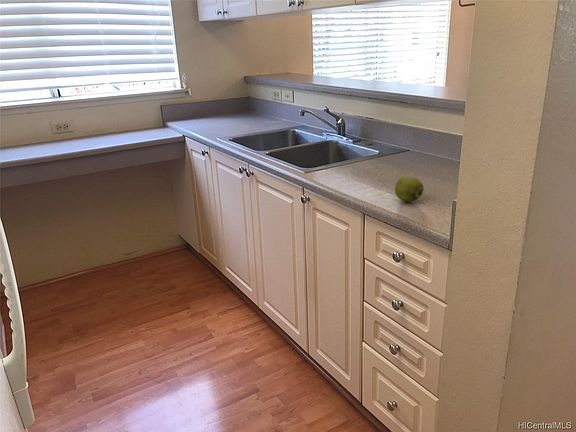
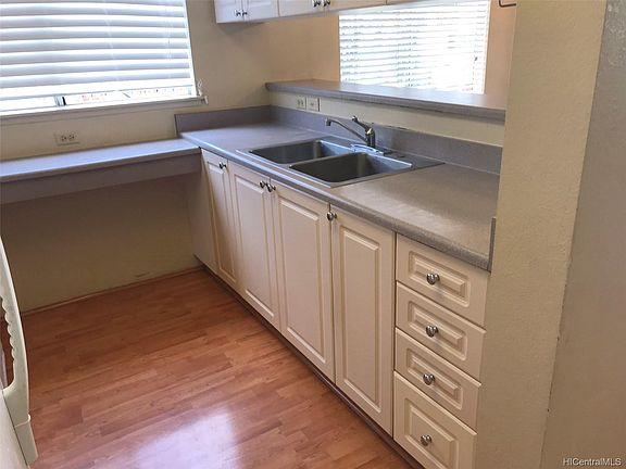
- apple (408, 188)
